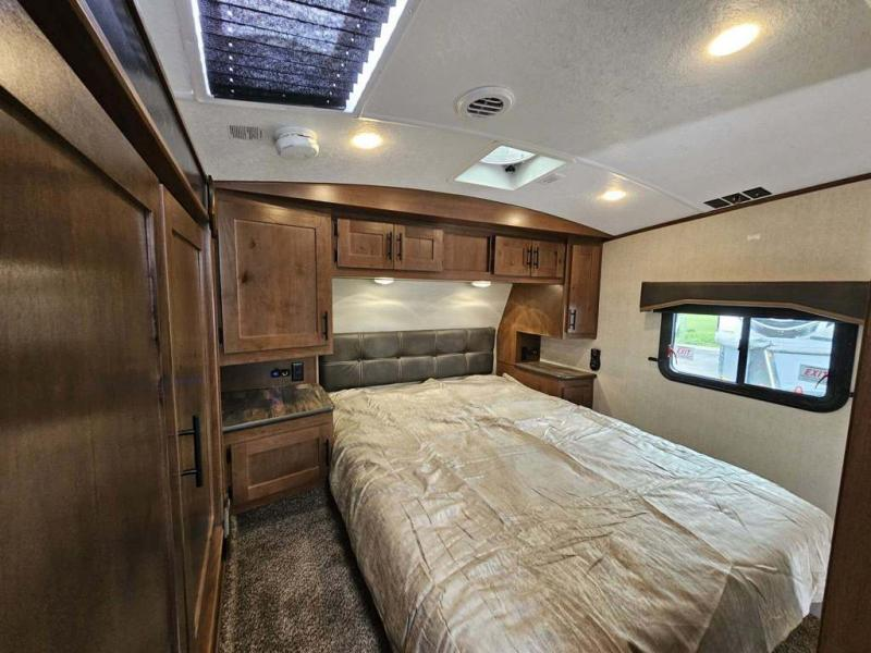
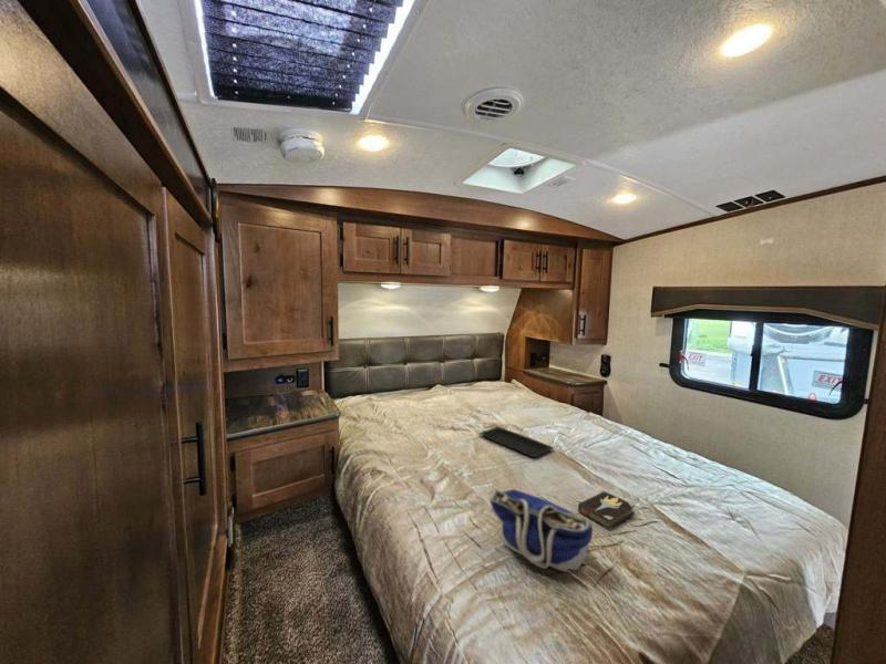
+ hardback book (606, 508)
+ tote bag (539, 526)
+ serving tray (514, 442)
